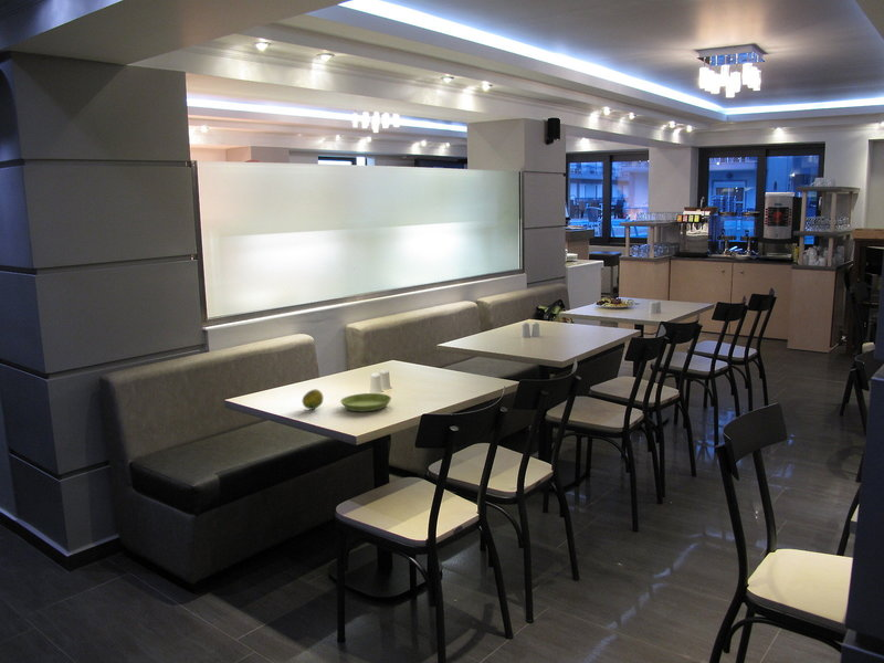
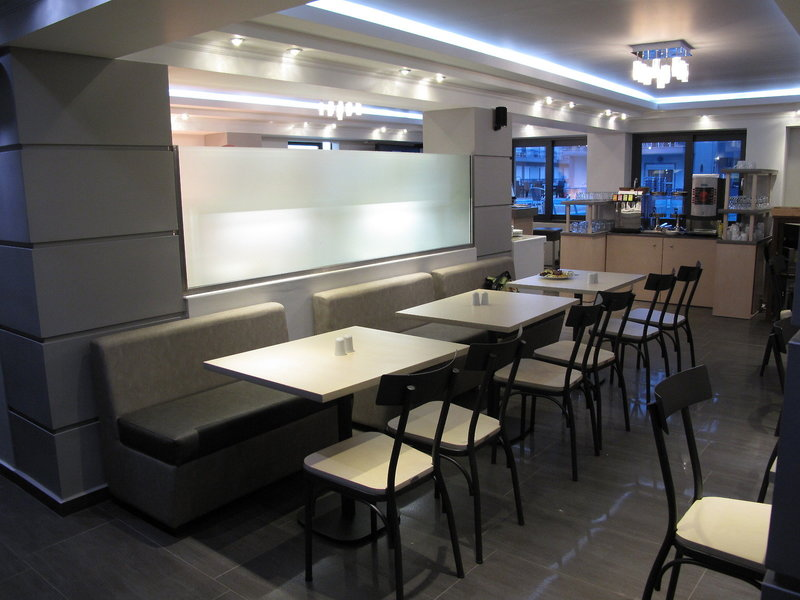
- fruit (313, 399)
- saucer (366, 402)
